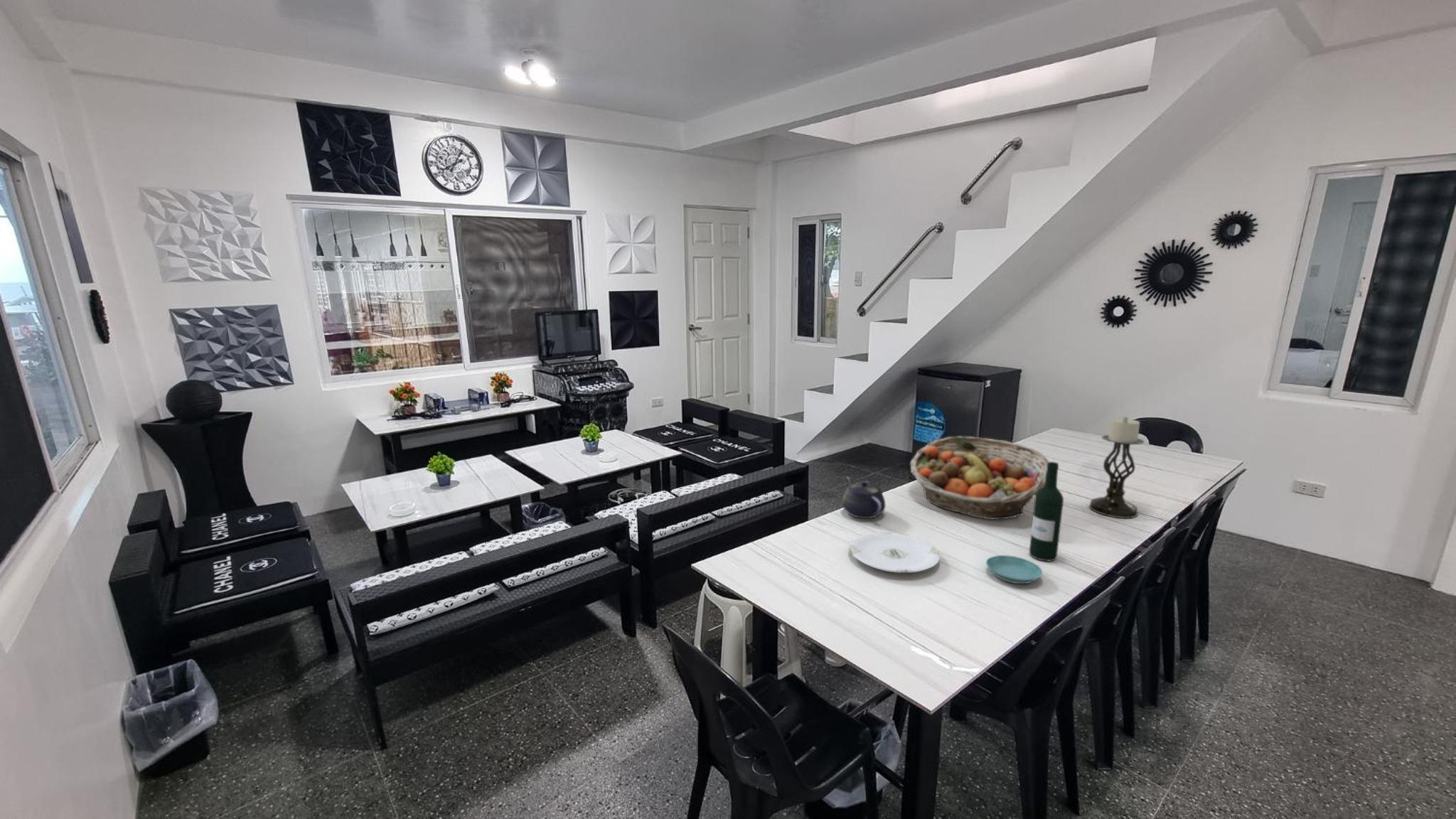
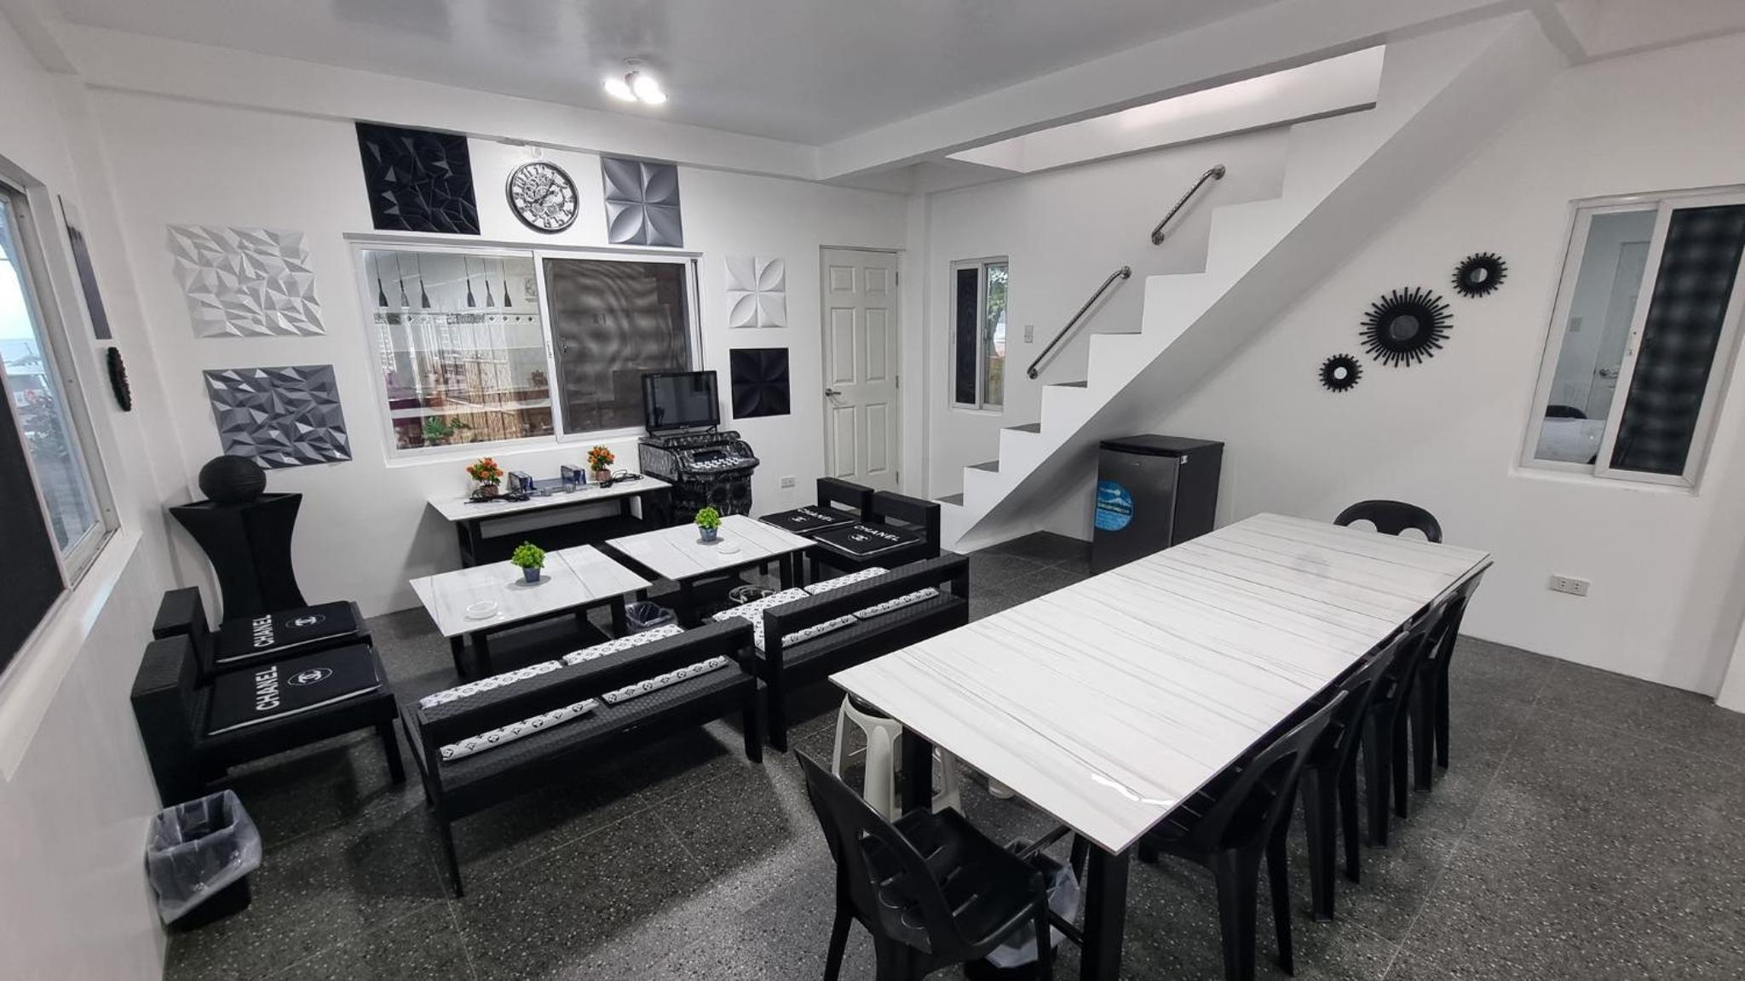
- saucer (1013, 570)
- wine bottle (1047, 510)
- fruit basket (976, 476)
- plate (893, 553)
- candle holder (1119, 464)
- teapot (862, 496)
